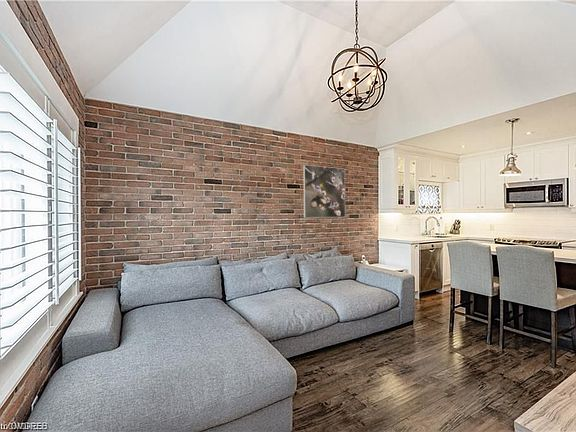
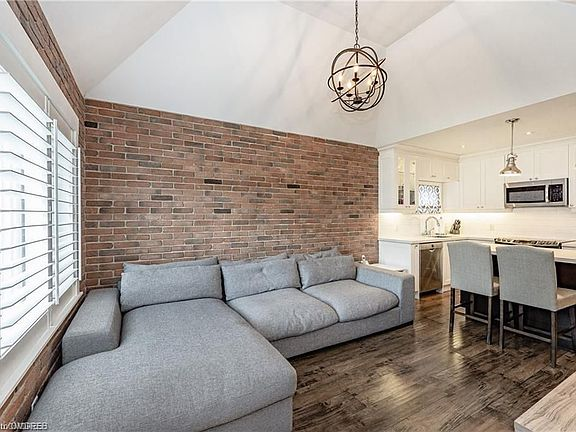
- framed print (325, 192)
